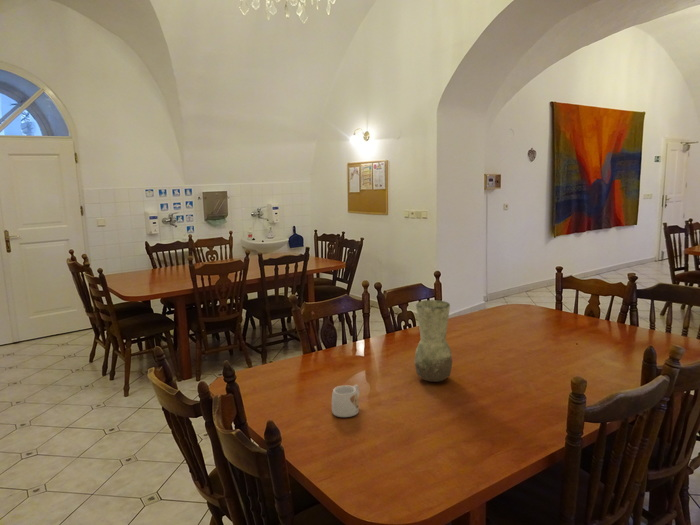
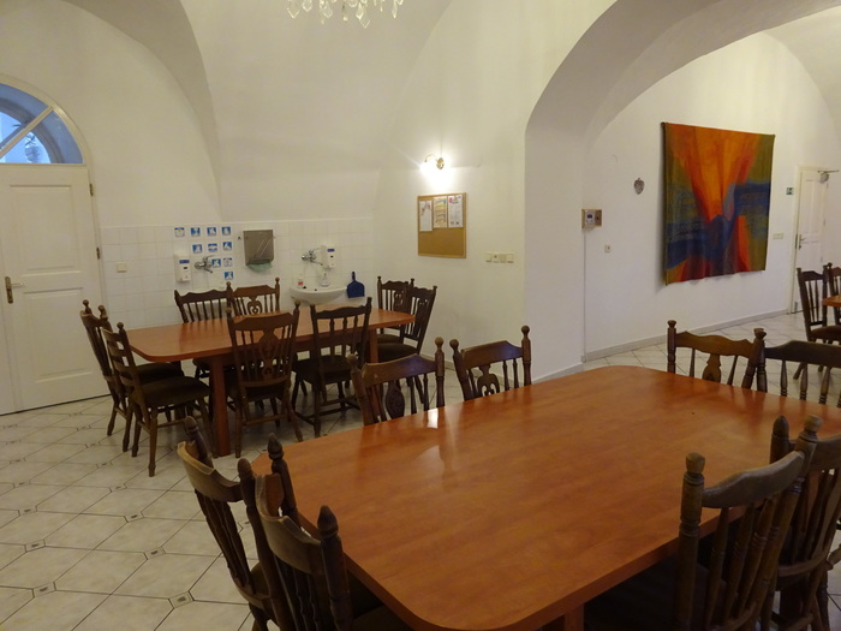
- vase (433, 341)
- mug (348, 398)
